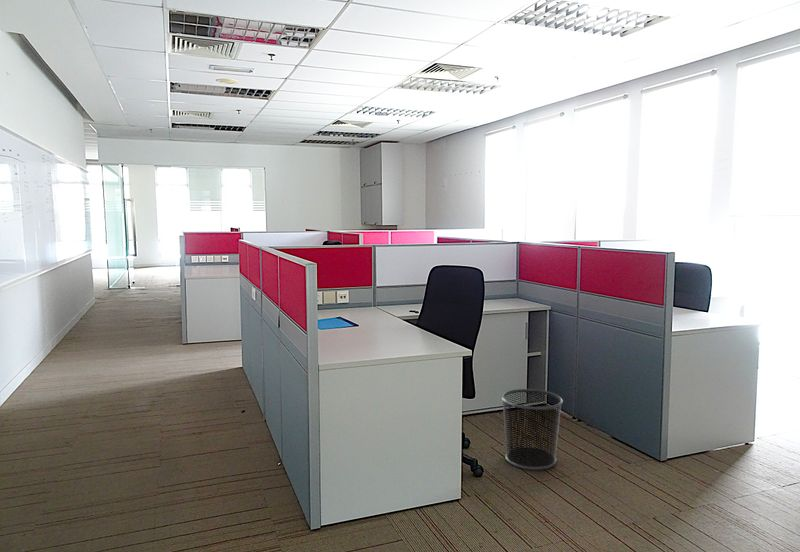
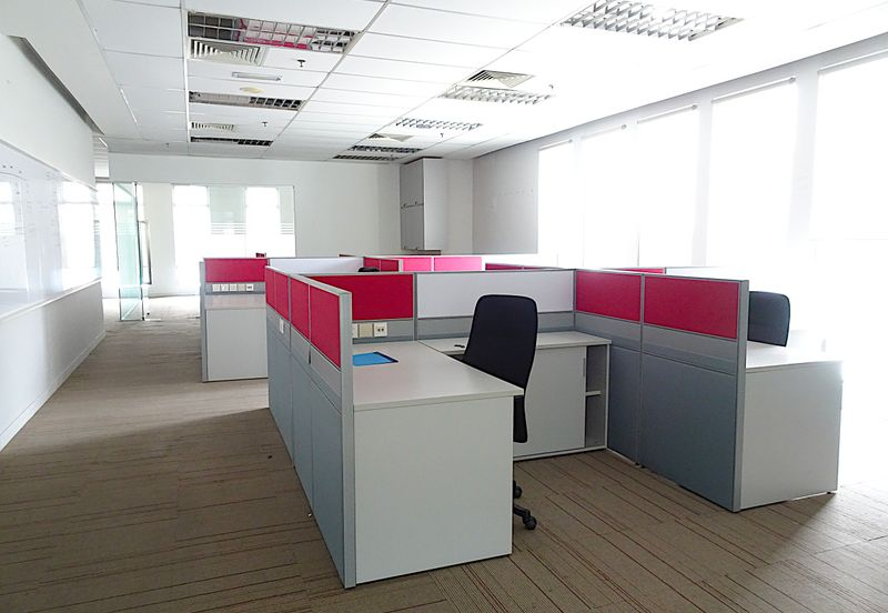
- waste bin (531, 428)
